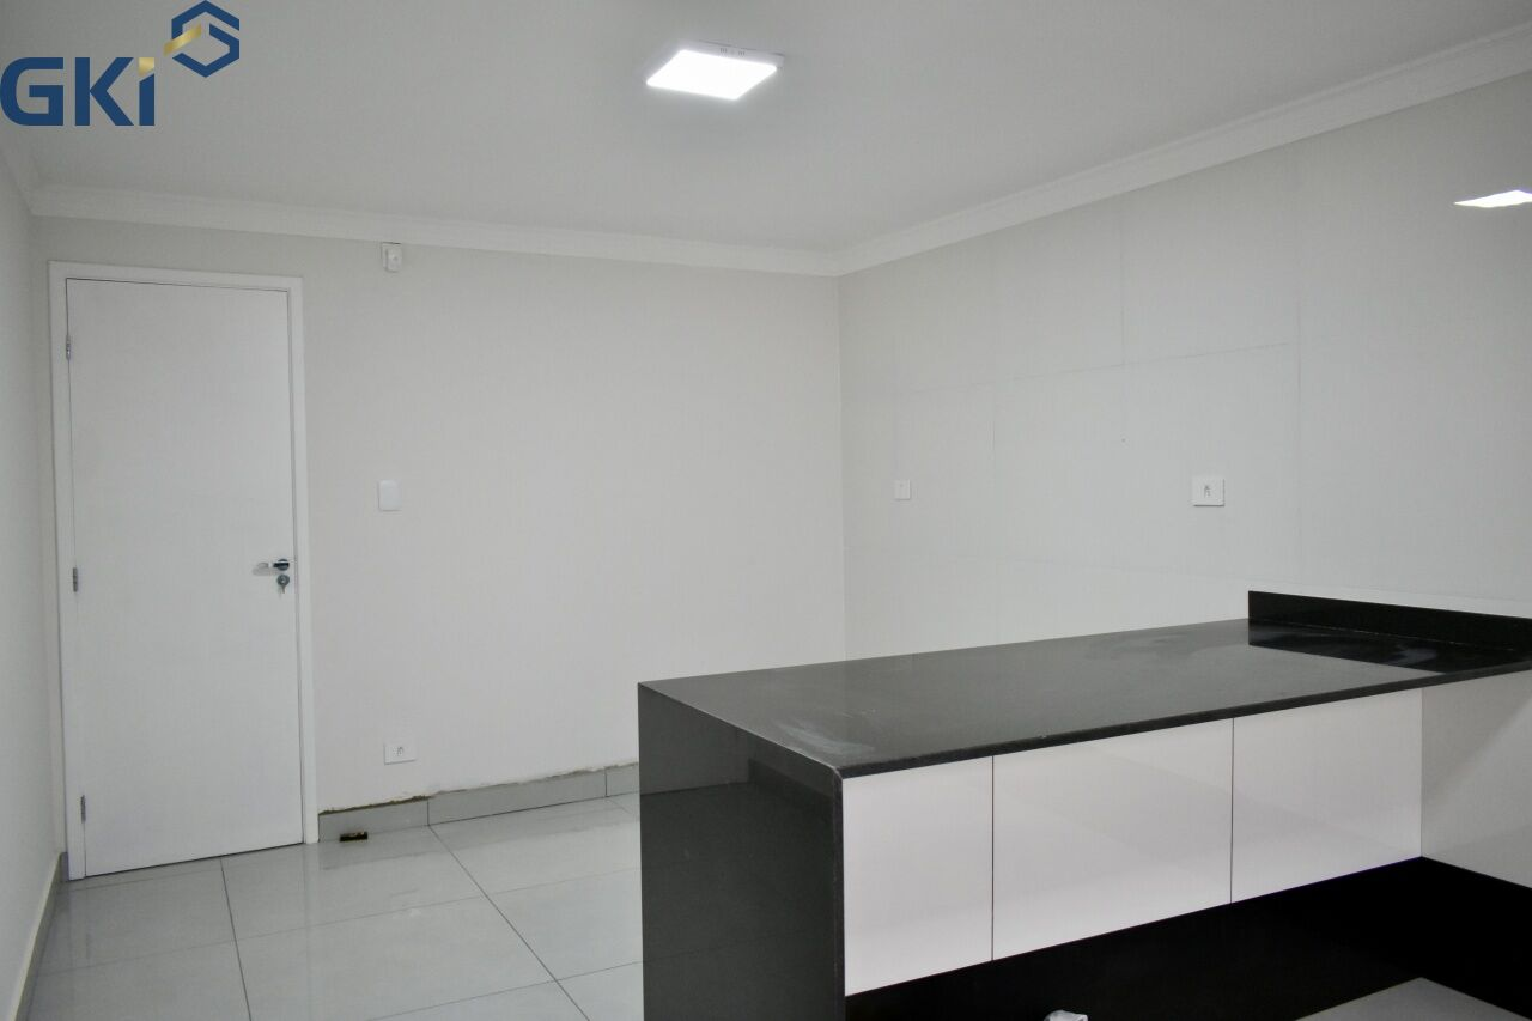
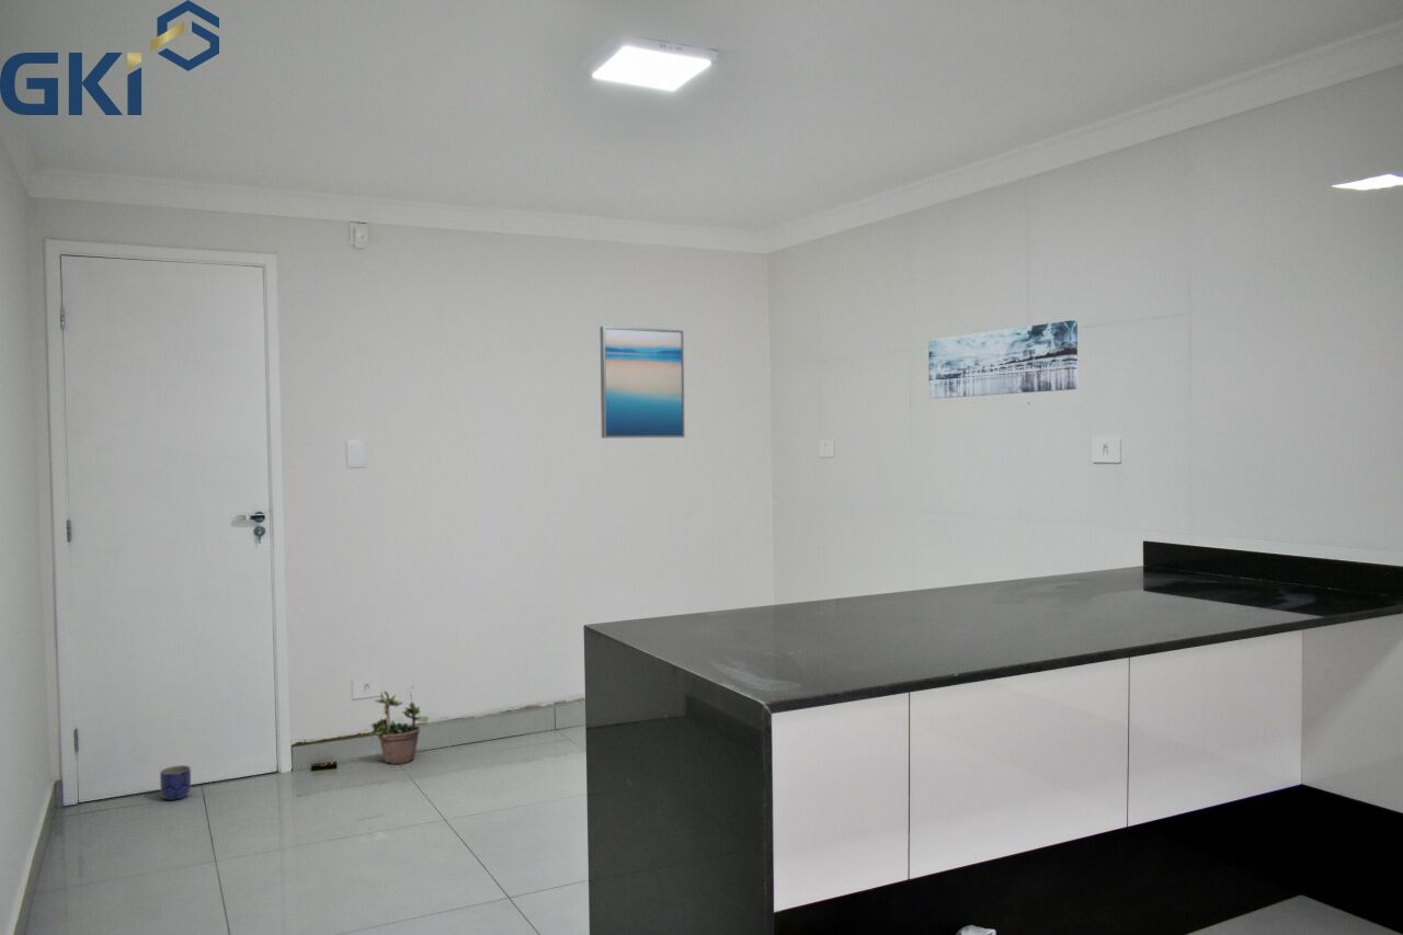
+ wall art (996, 362)
+ planter (175, 783)
+ potted plant (397, 723)
+ wall art (642, 383)
